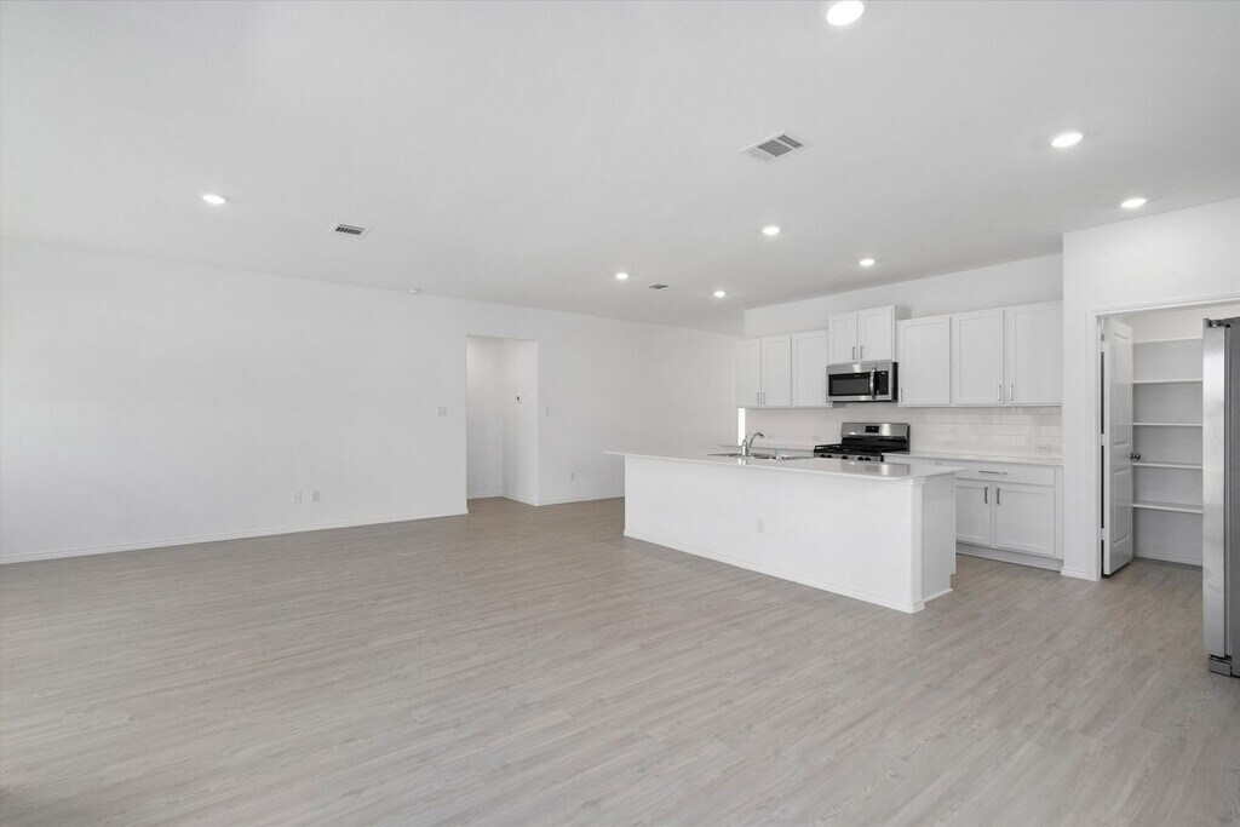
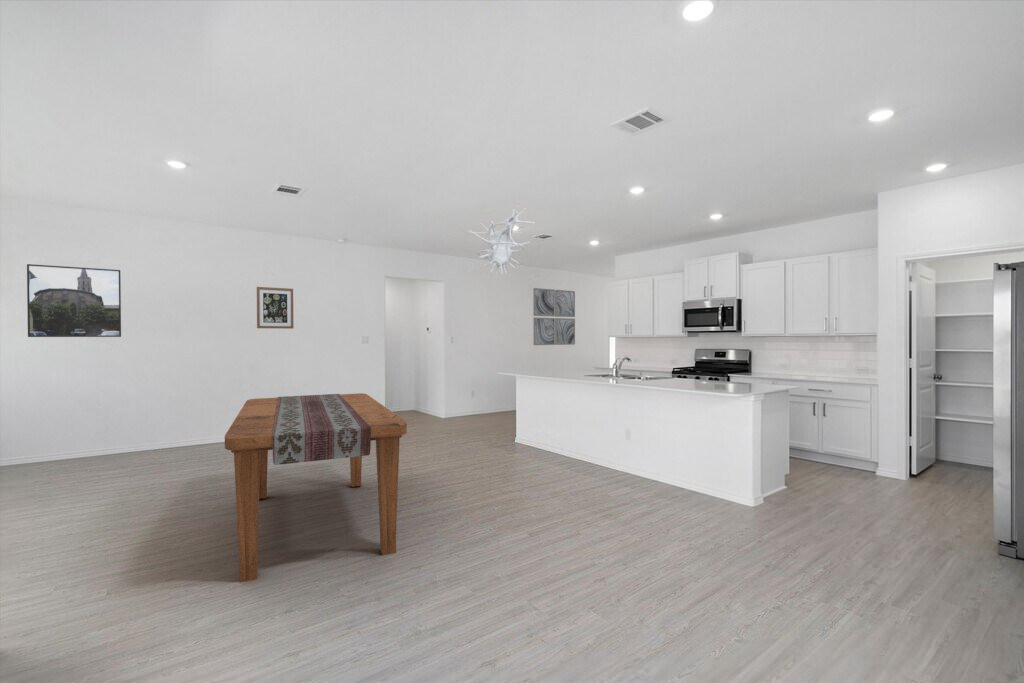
+ dining table (315, 460)
+ wall art (275, 308)
+ wall art (554, 316)
+ chandelier (499, 244)
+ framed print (76, 302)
